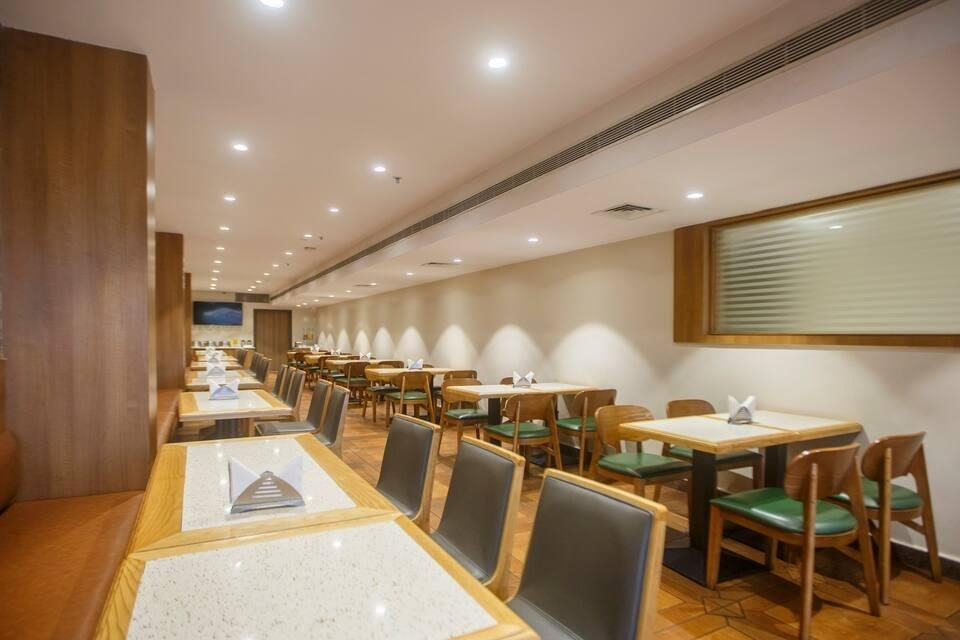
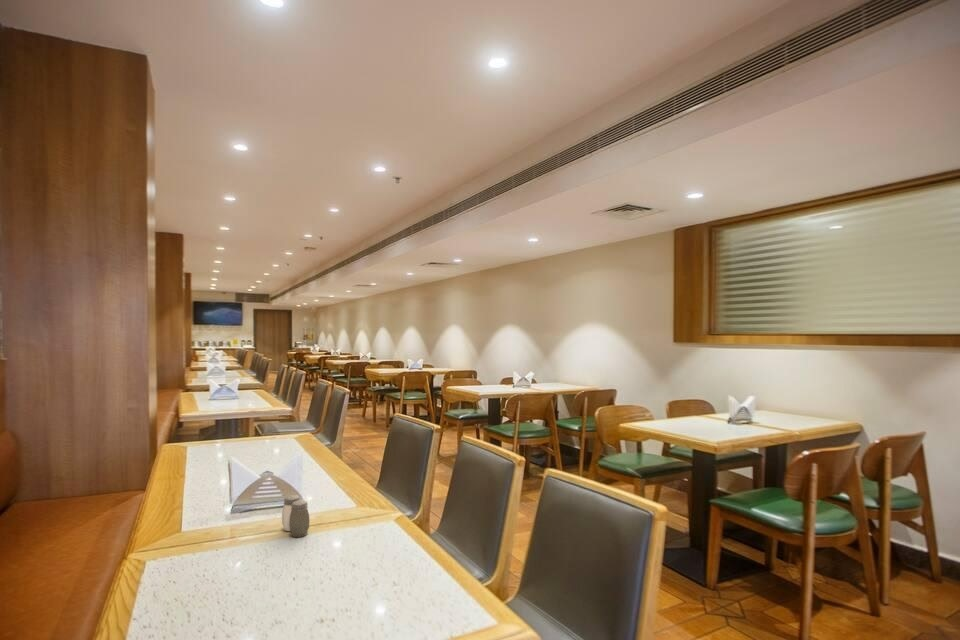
+ salt and pepper shaker (295, 515)
